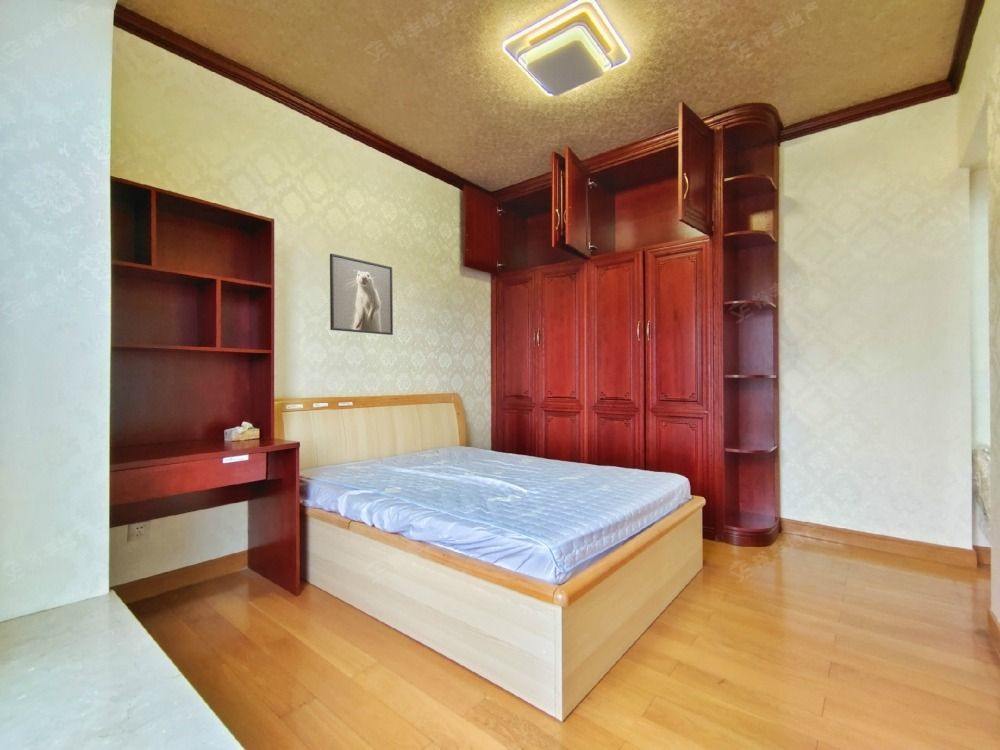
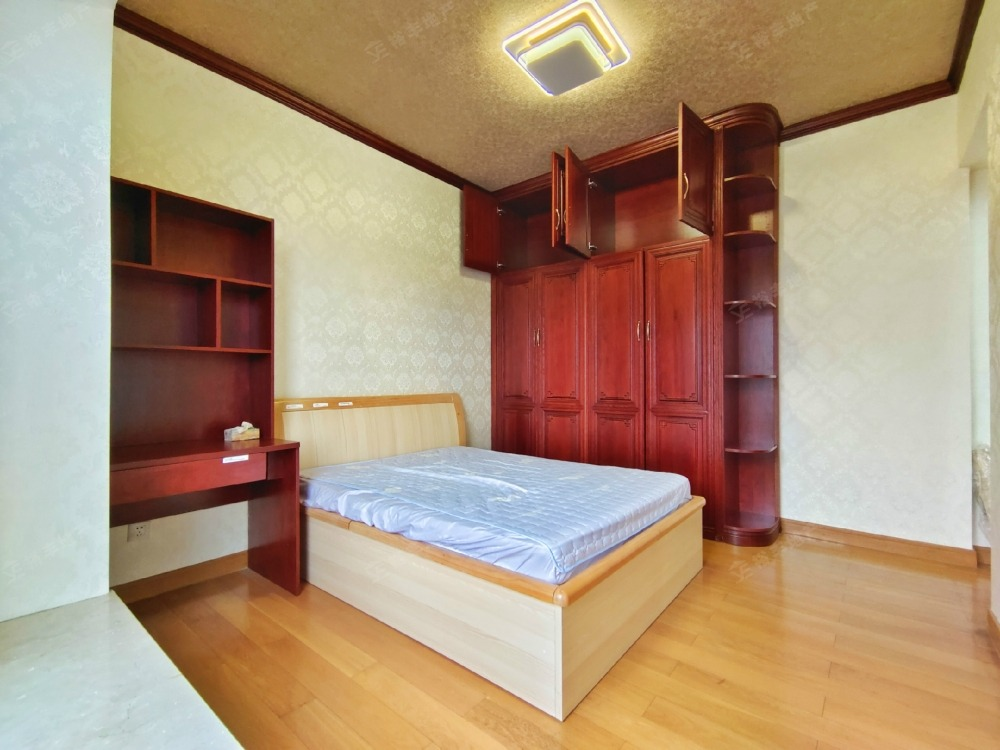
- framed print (363, 296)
